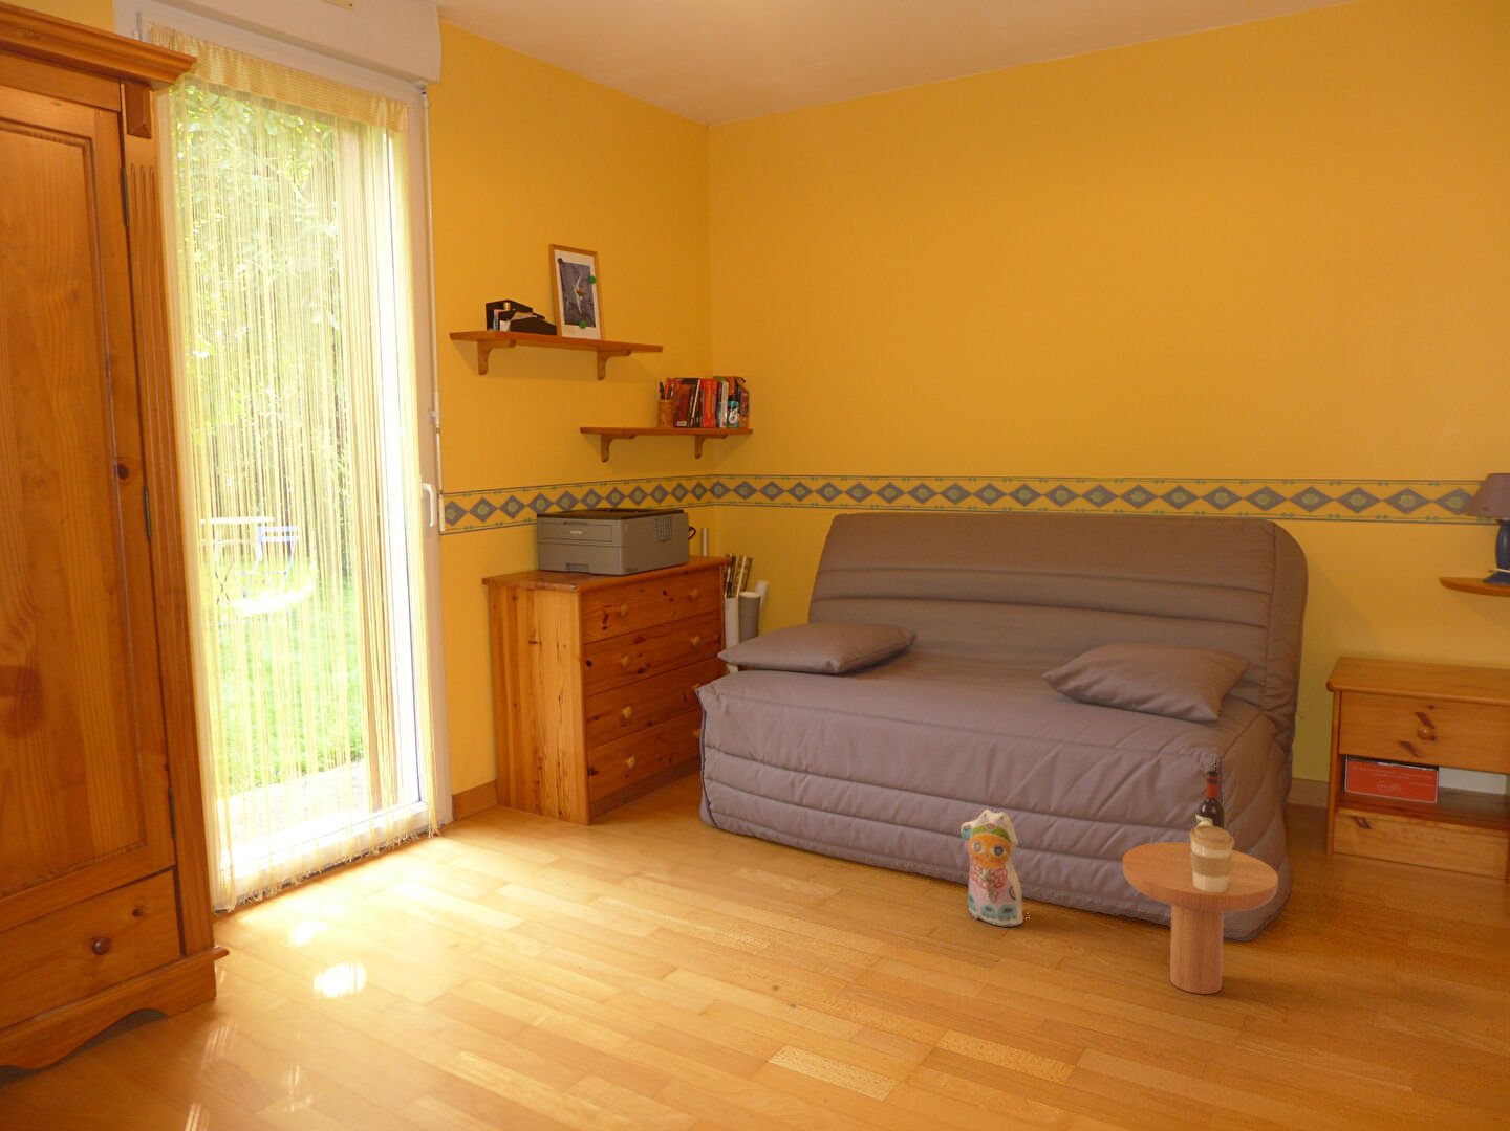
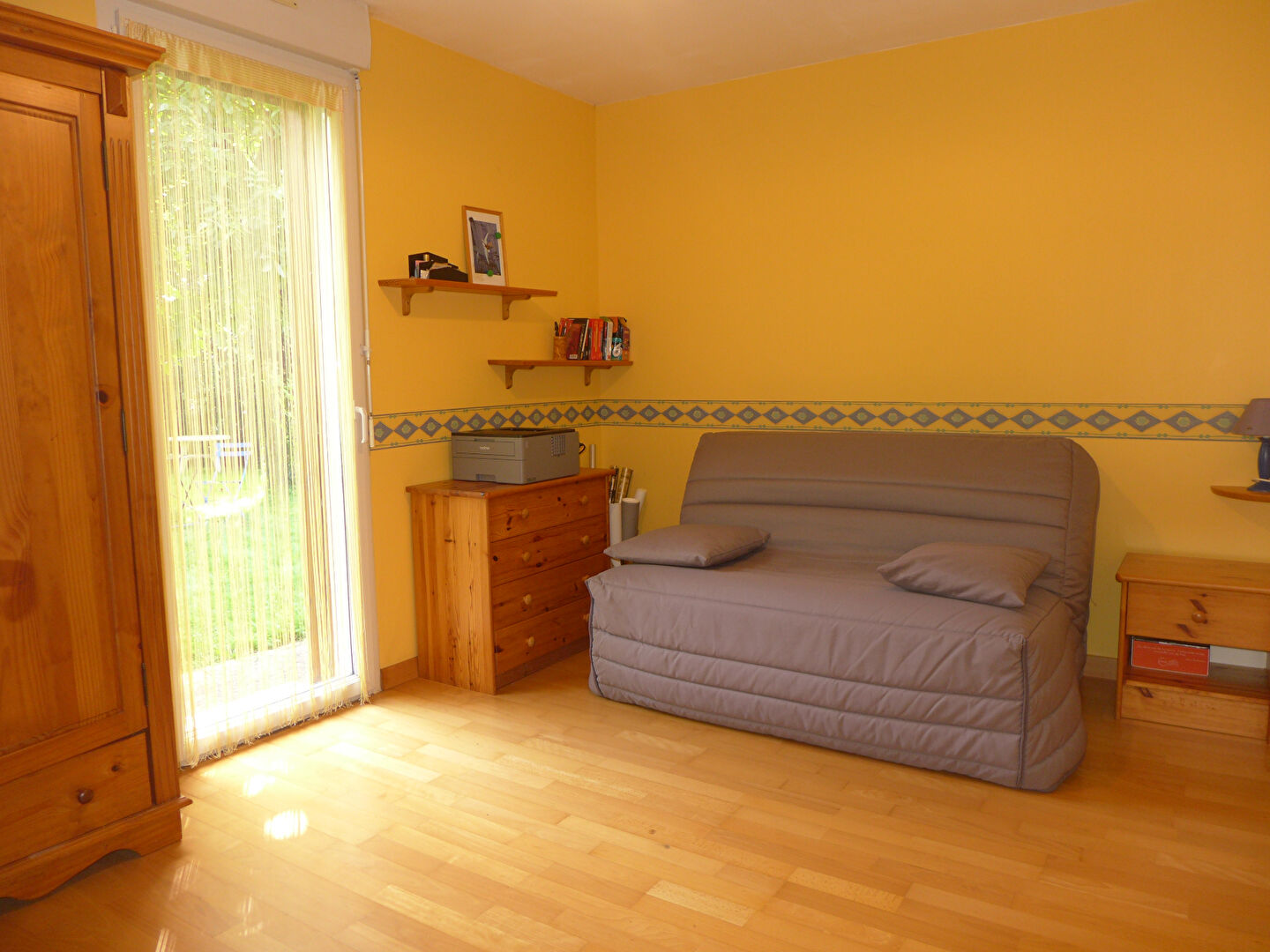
- plush toy (990, 864)
- coffee cup (1212, 857)
- side table (1193, 879)
